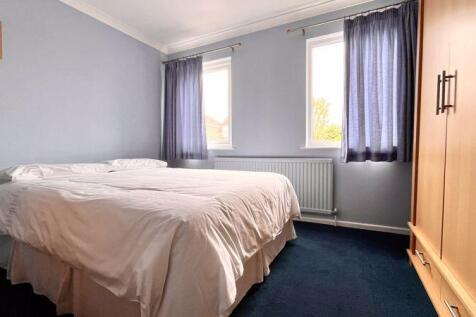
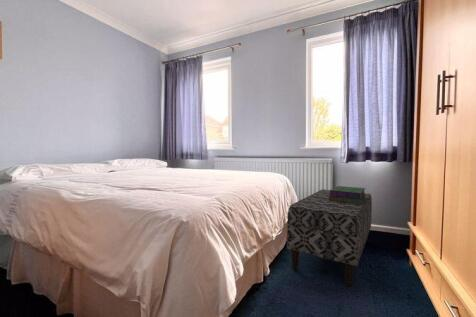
+ stack of books (348, 193)
+ bench (334, 226)
